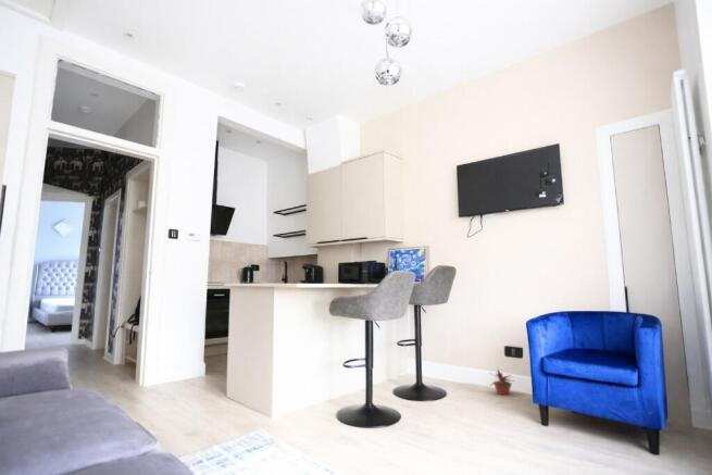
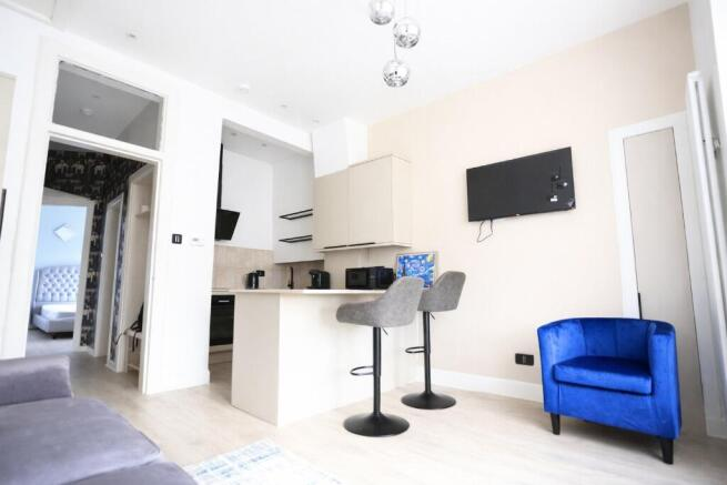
- potted plant (502, 380)
